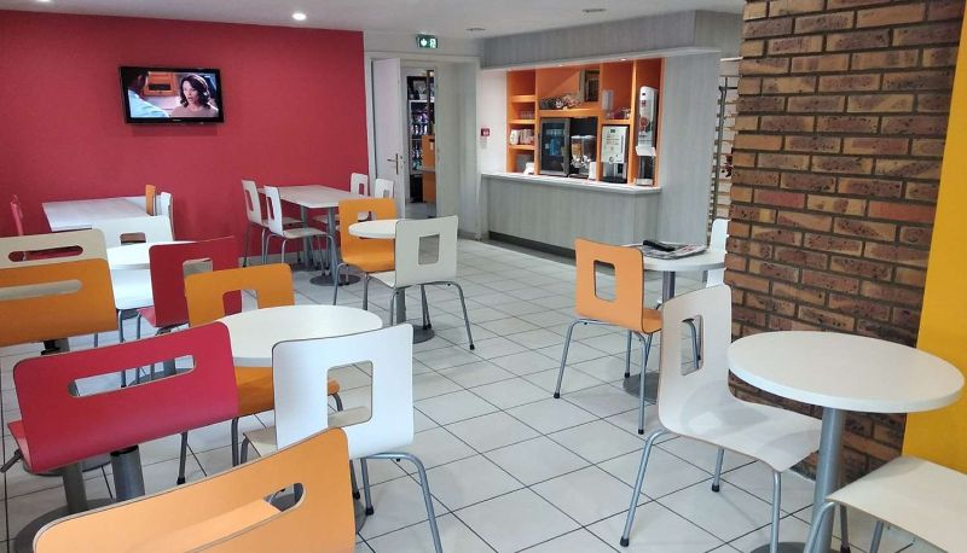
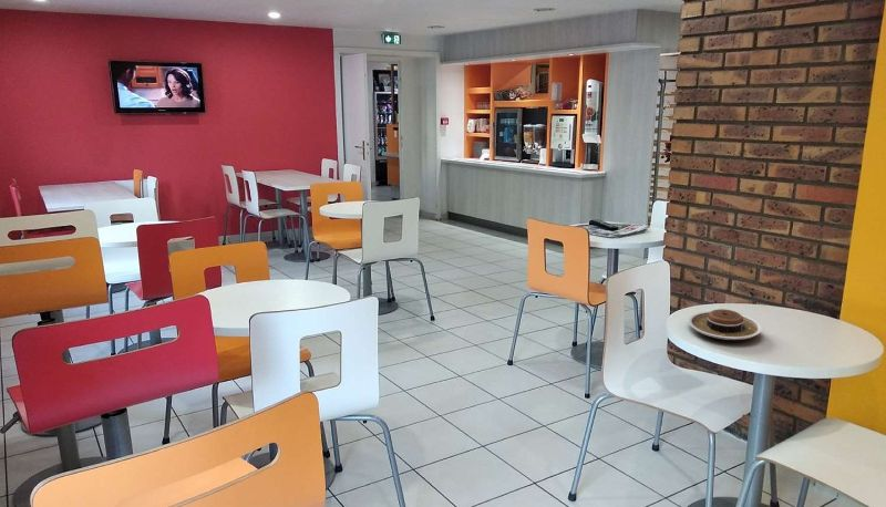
+ plate (724, 321)
